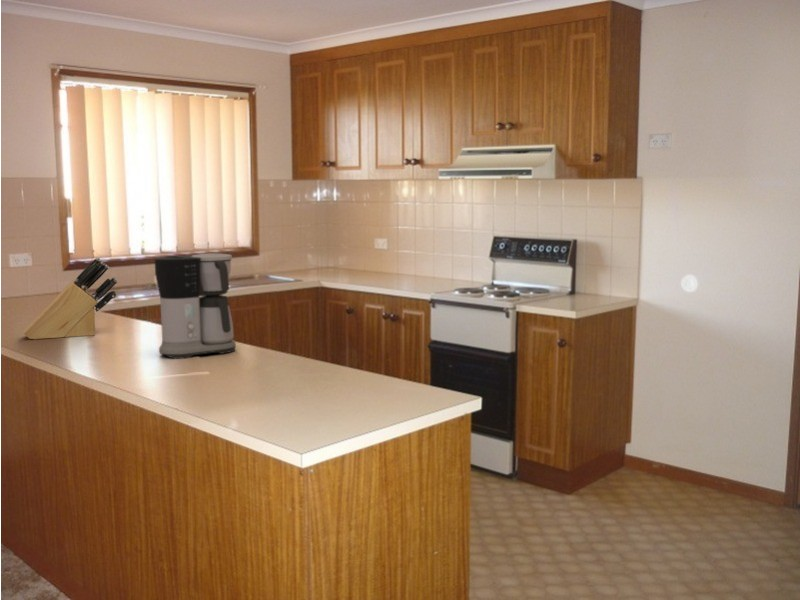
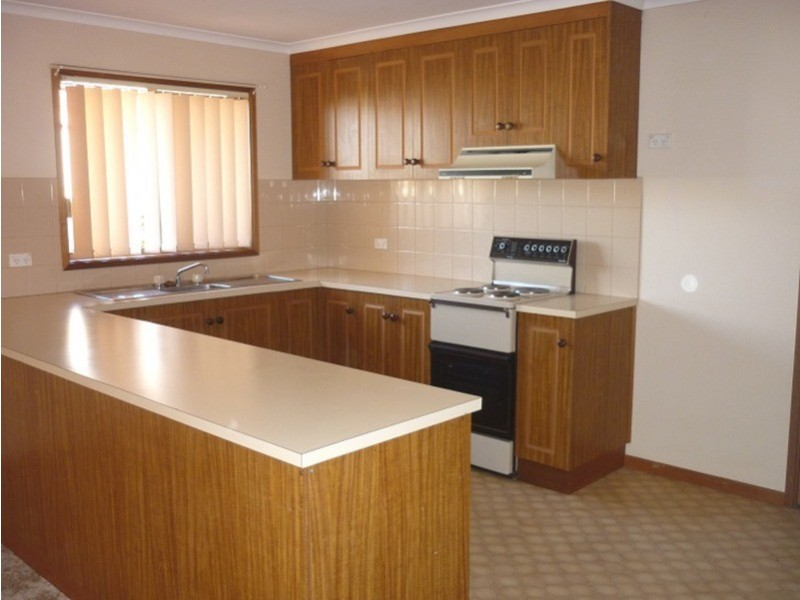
- knife block (71, 297)
- coffee maker (198, 304)
